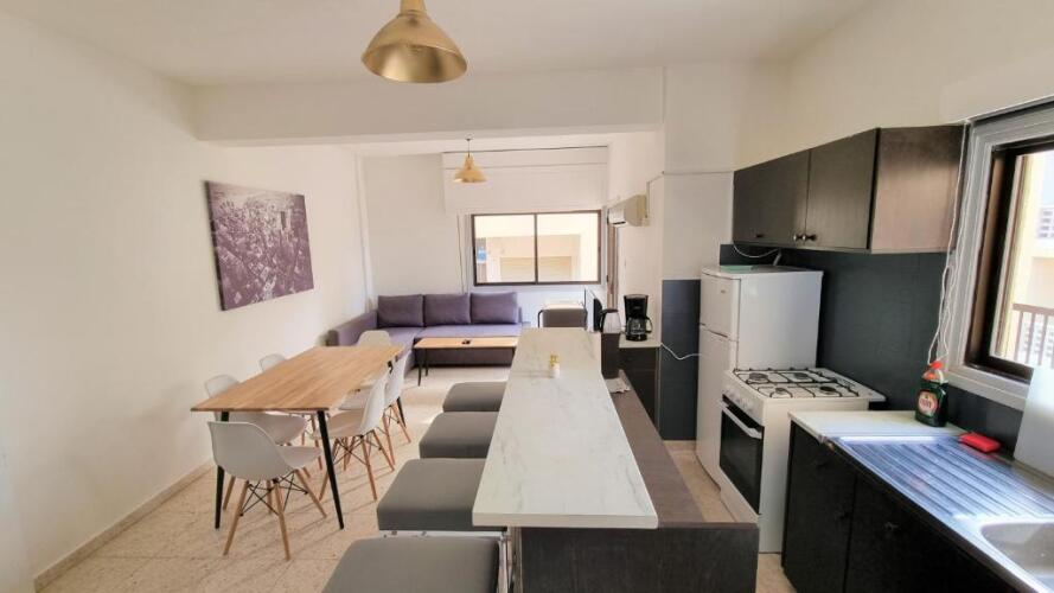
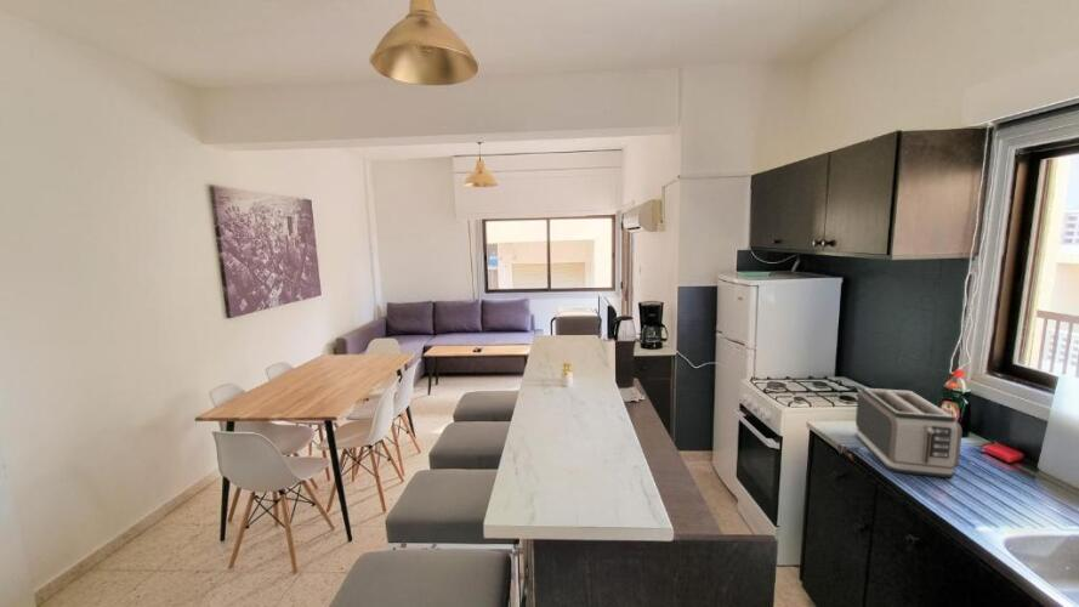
+ toaster (903, 429)
